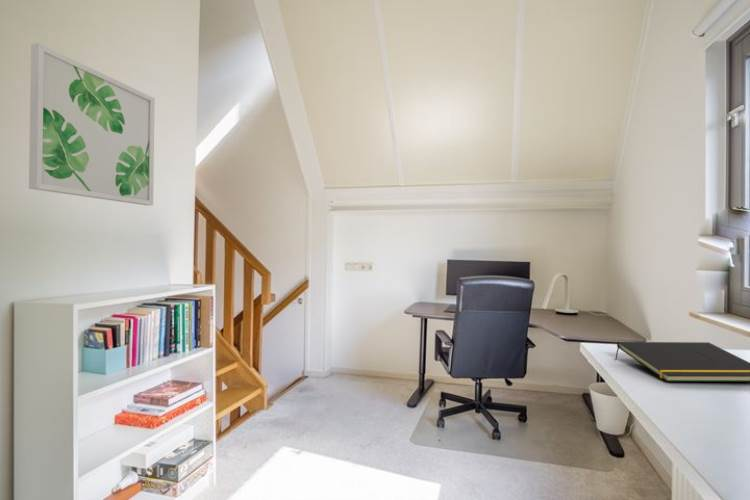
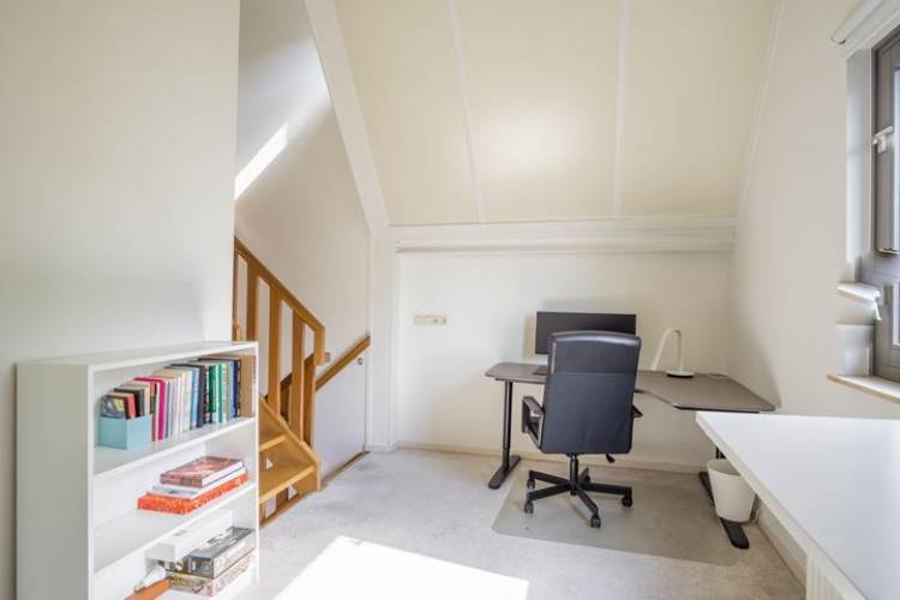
- wall art (101, 136)
- notepad (689, 360)
